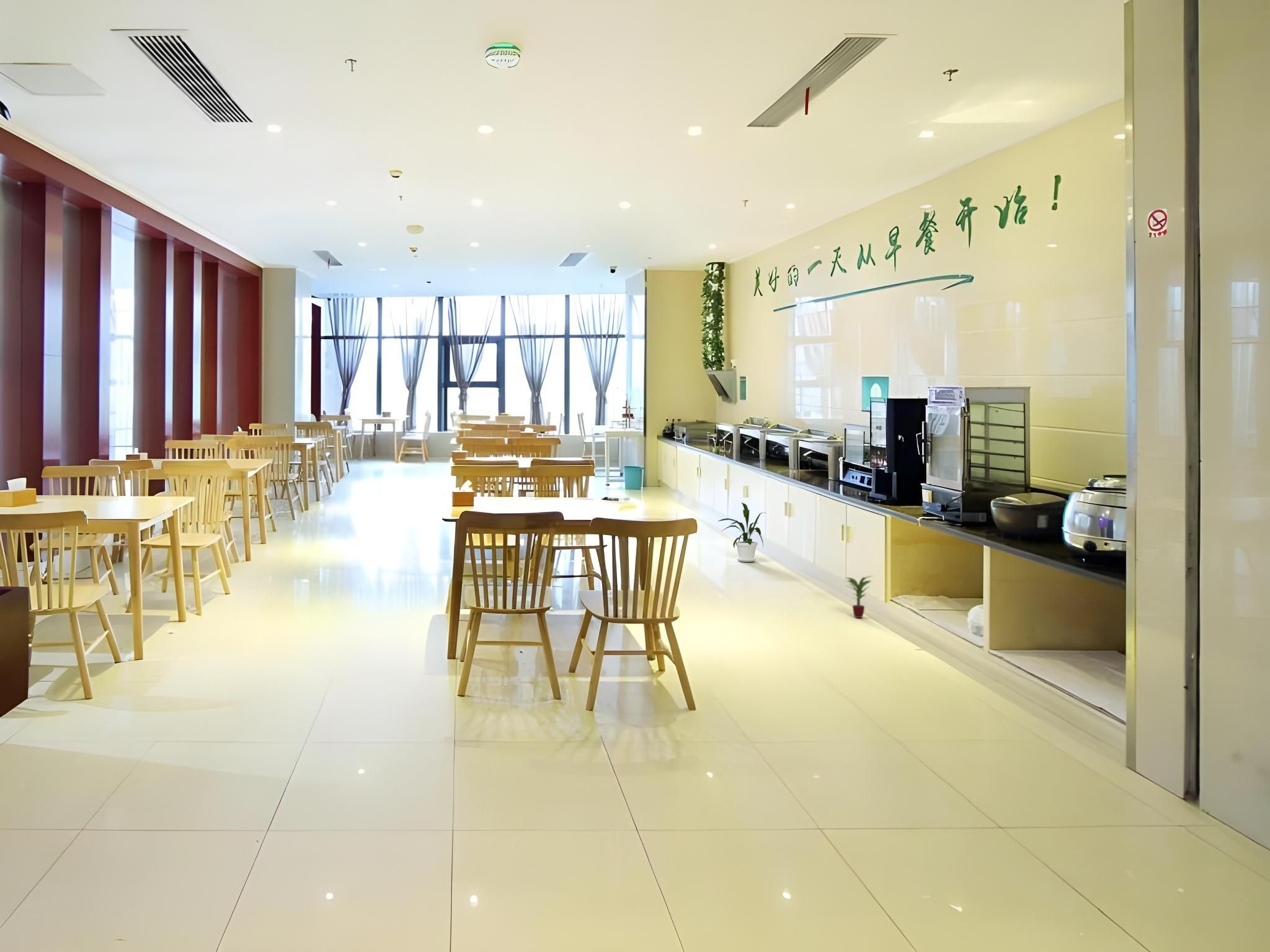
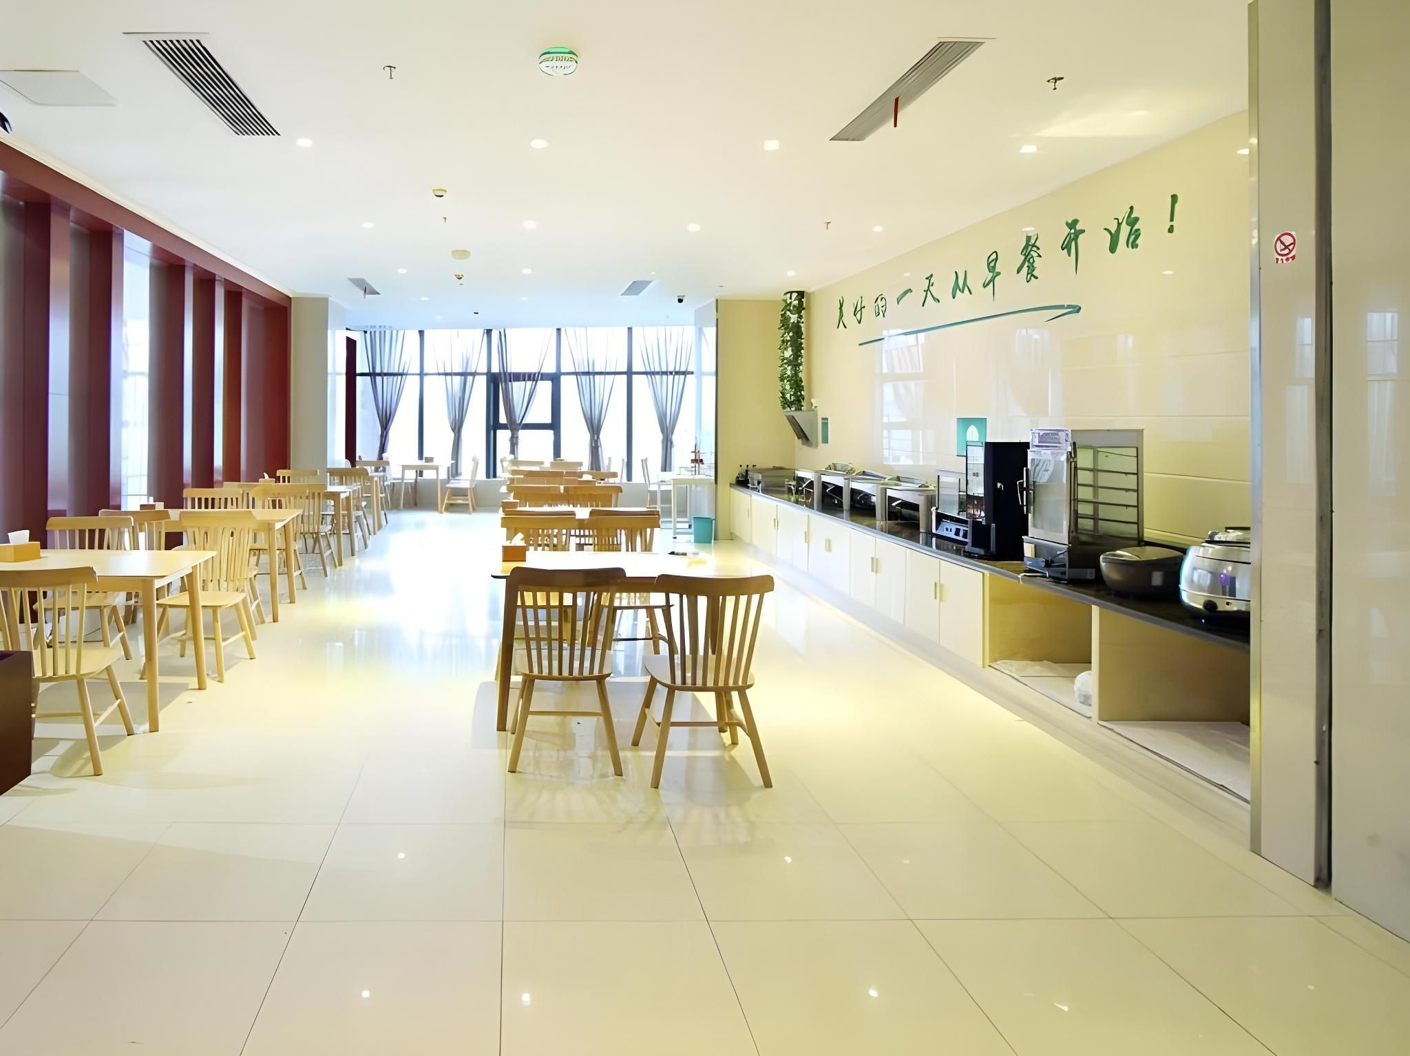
- potted plant (856, 596)
- house plant (745, 532)
